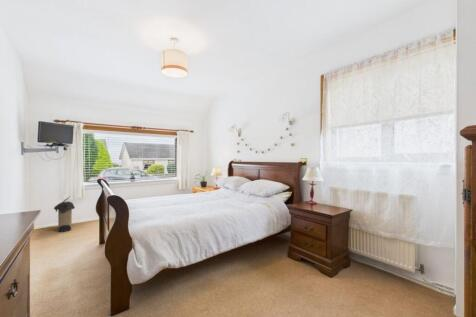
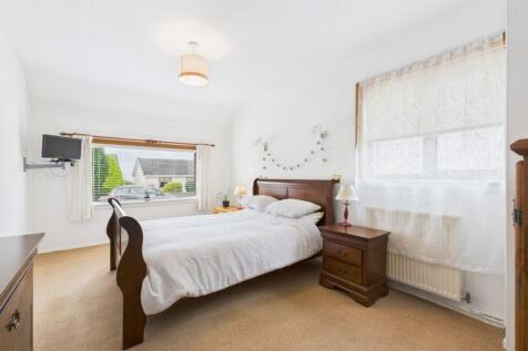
- laundry hamper (64, 212)
